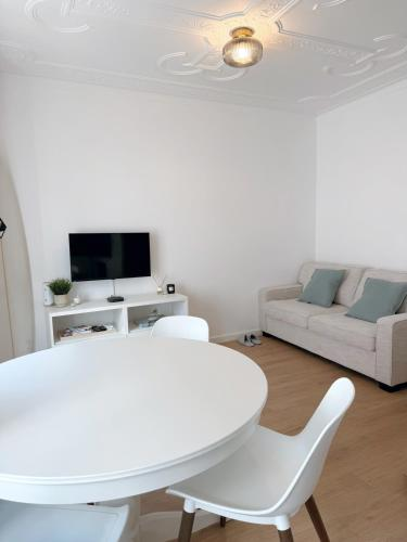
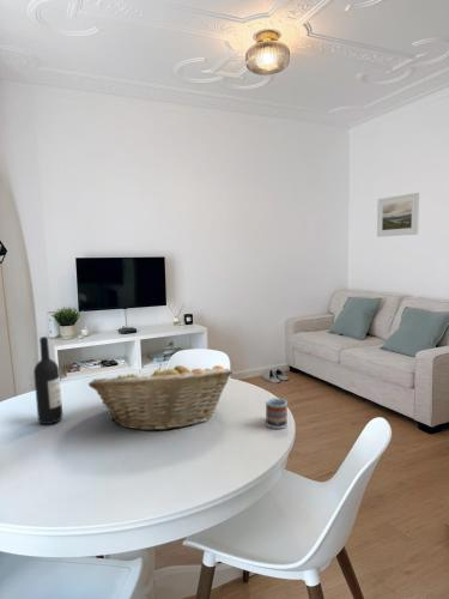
+ cup (274, 411)
+ wine bottle (47, 379)
+ fruit basket (163, 388)
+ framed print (396, 216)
